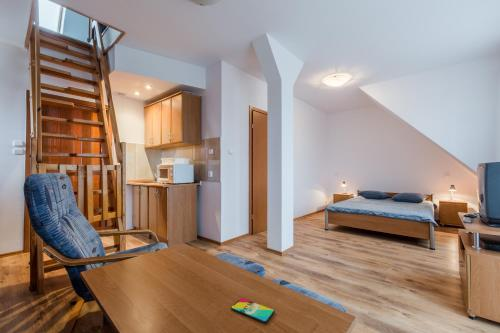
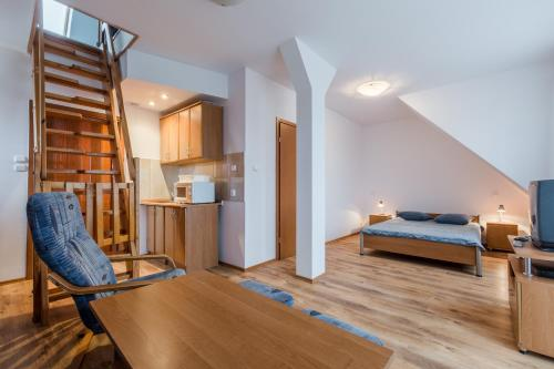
- smartphone (252, 309)
